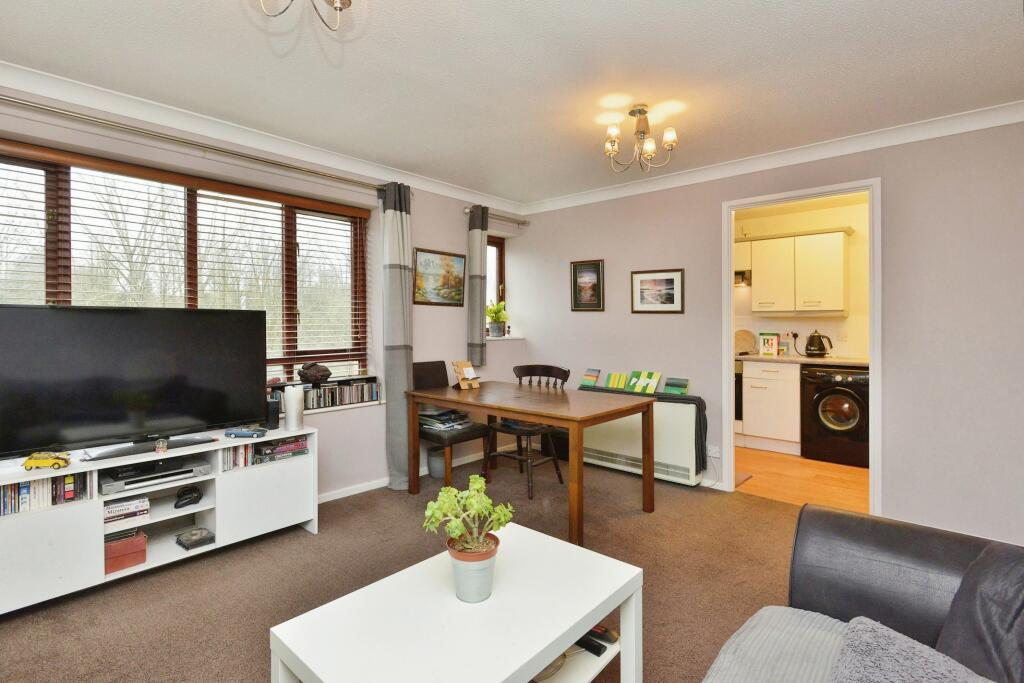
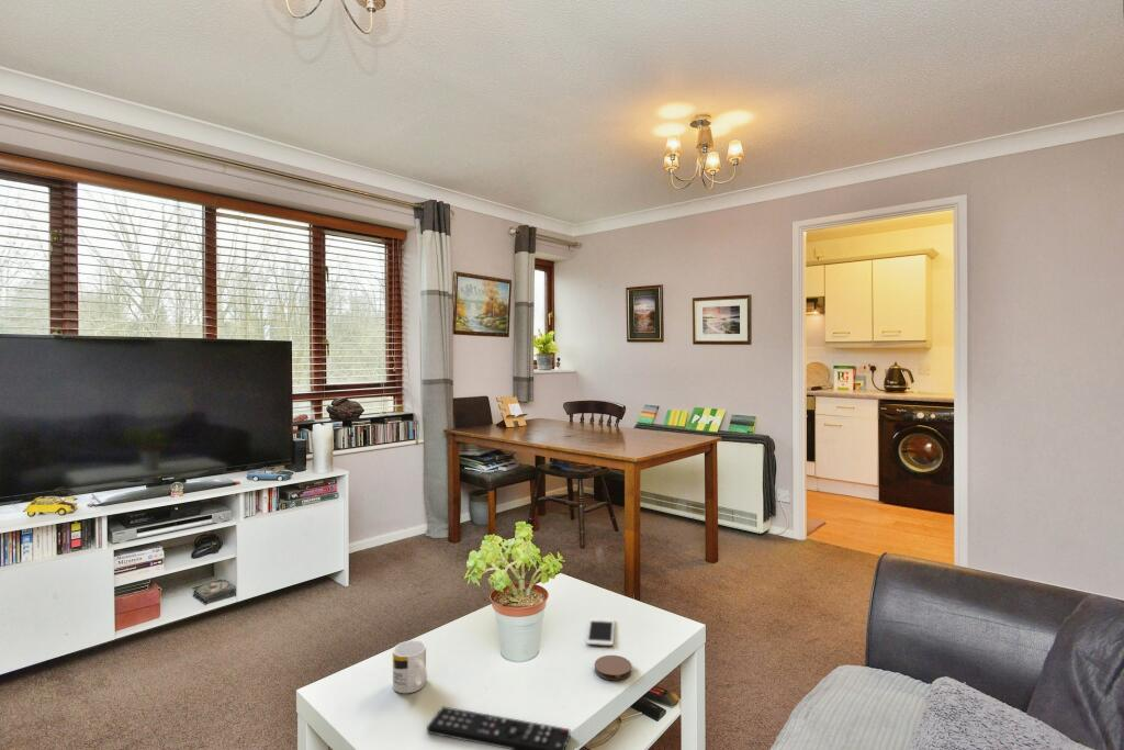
+ cell phone (600, 630)
+ mug (412, 669)
+ coaster (612, 667)
+ remote control (498, 730)
